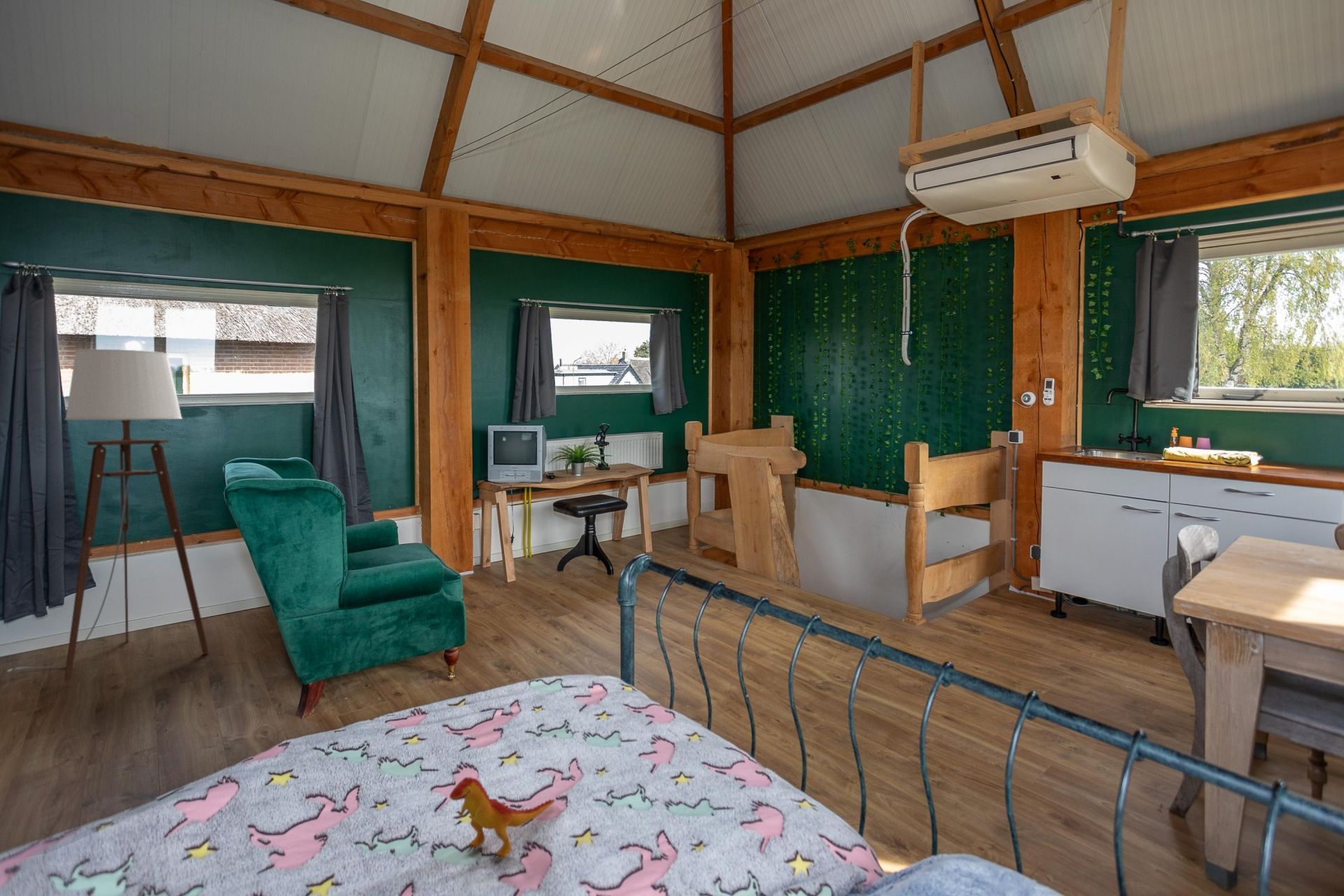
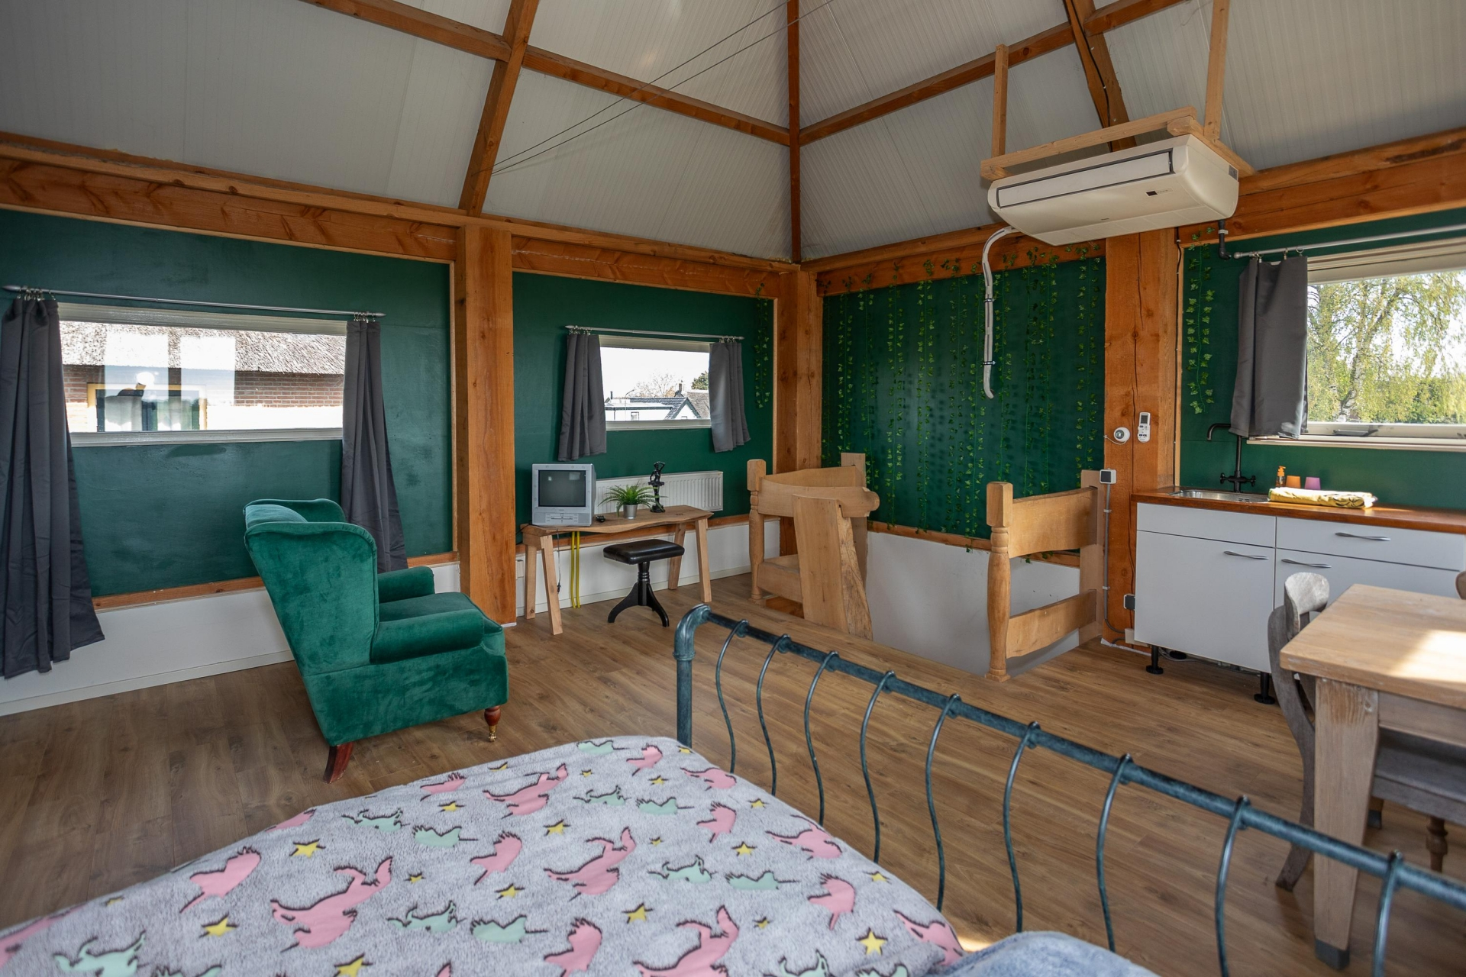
- toy dinosaur (502, 803)
- floor lamp (97, 508)
